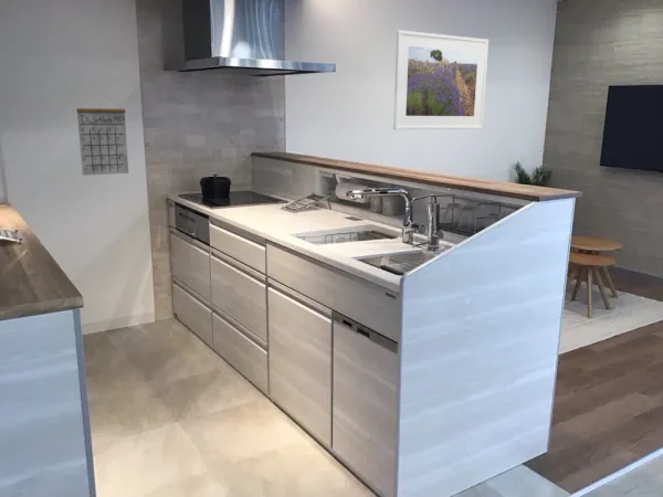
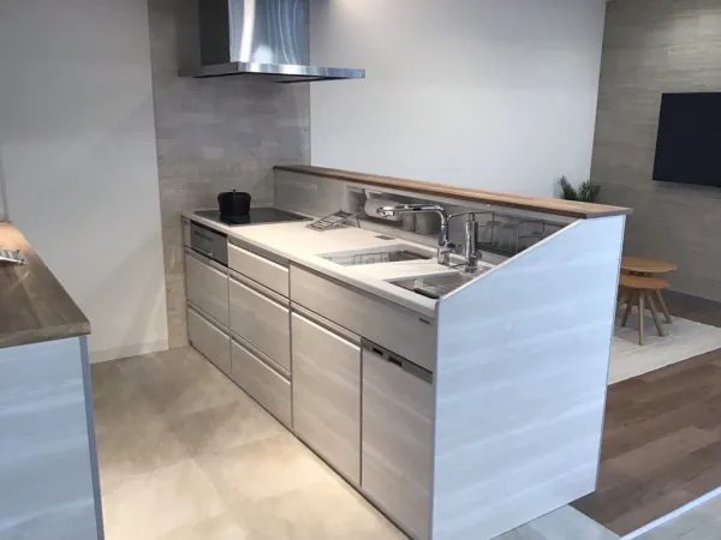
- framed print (442, 83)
- calendar (103, 134)
